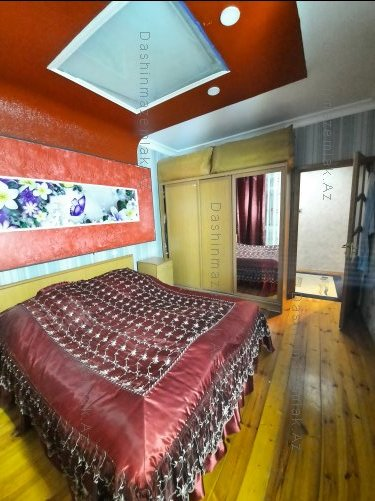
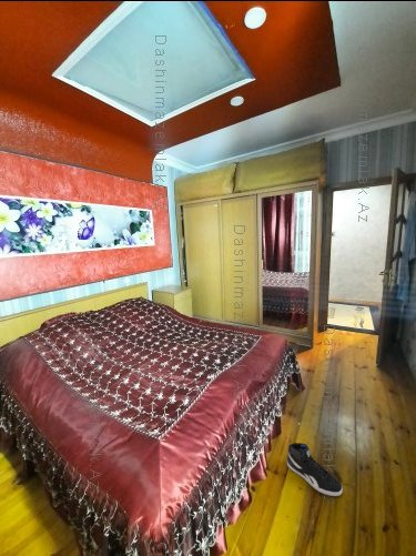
+ sneaker (312, 465)
